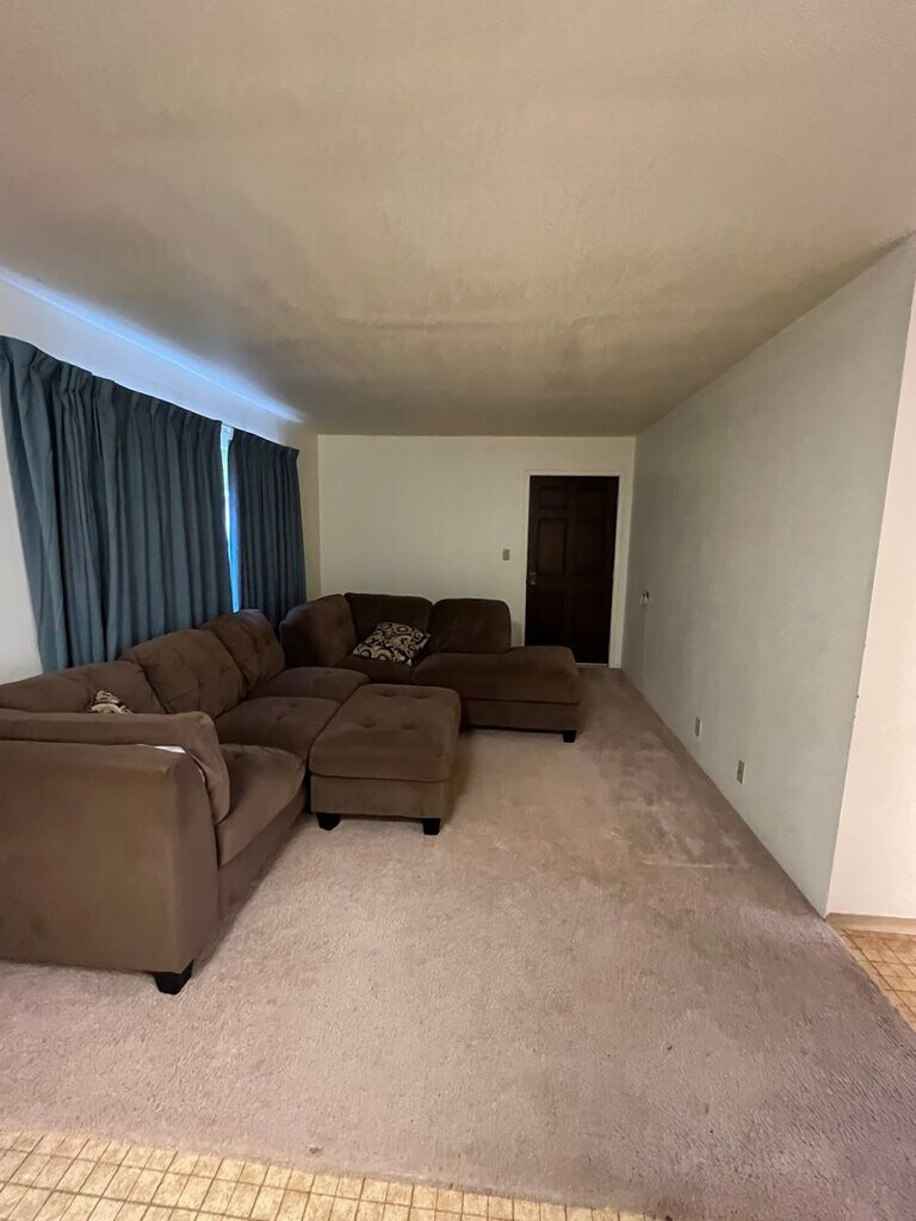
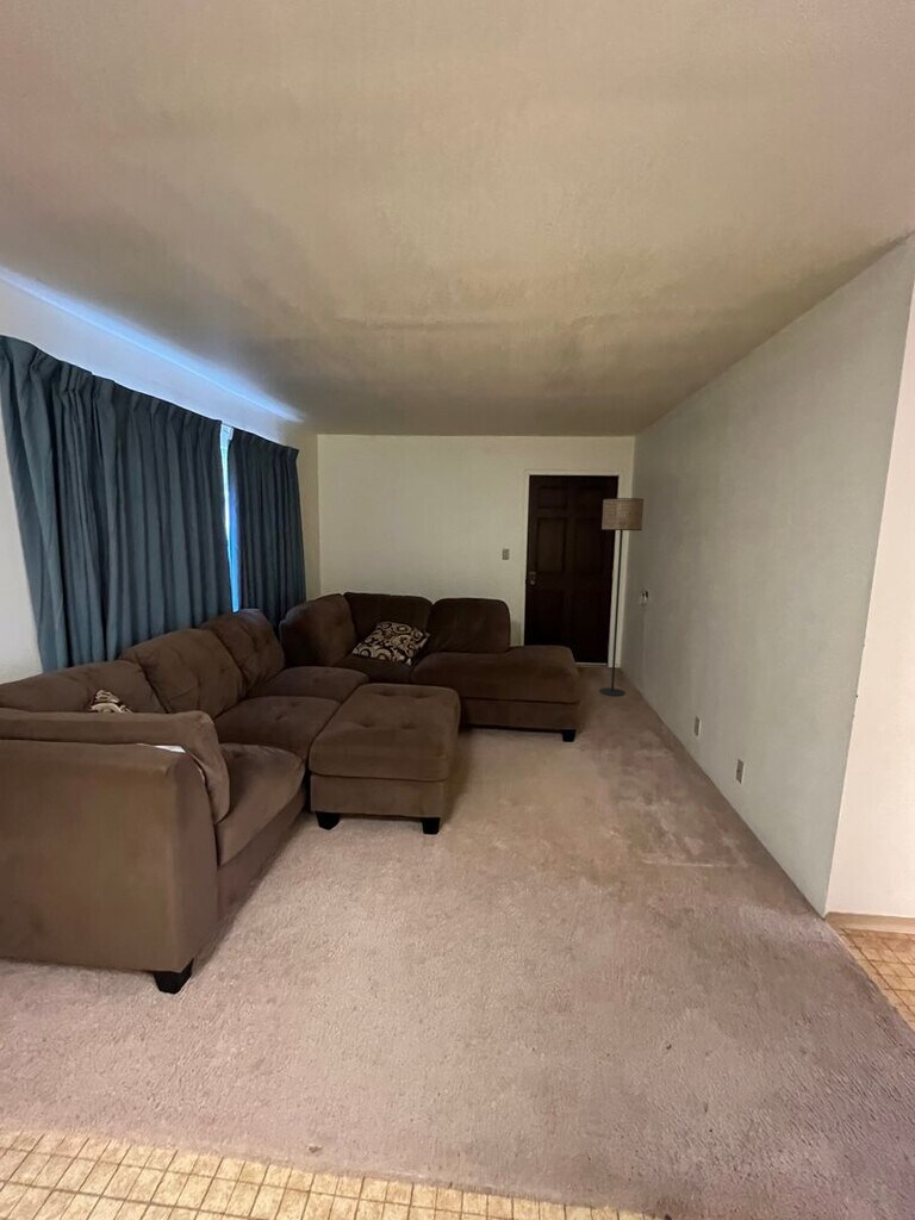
+ floor lamp (617, 598)
